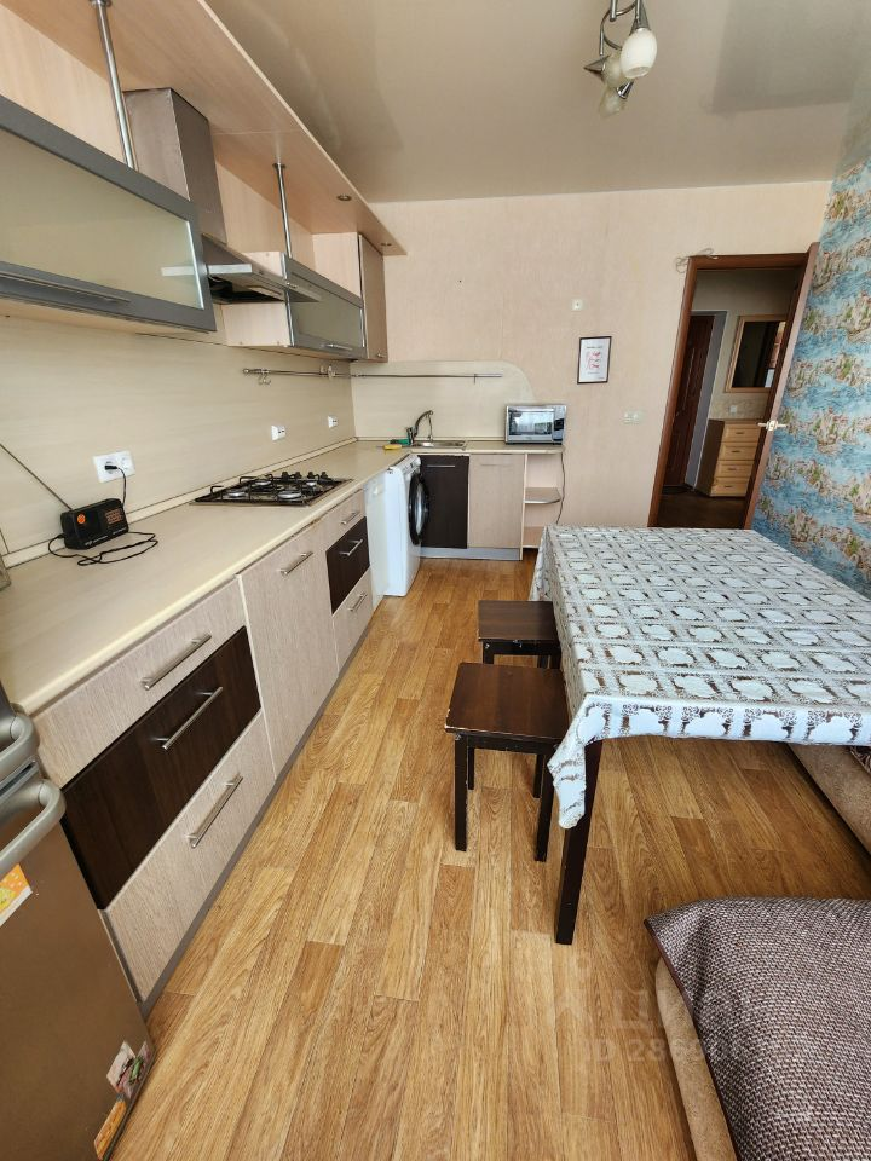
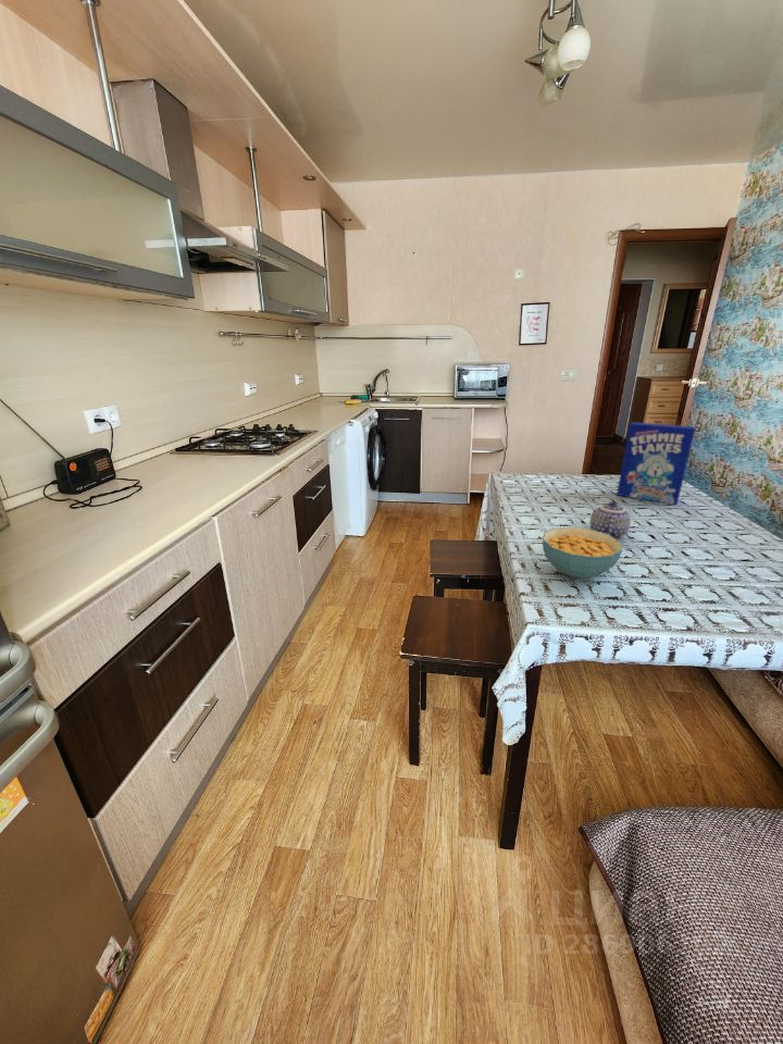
+ cereal box (654, 462)
+ cereal bowl (579, 557)
+ teapot (610, 518)
